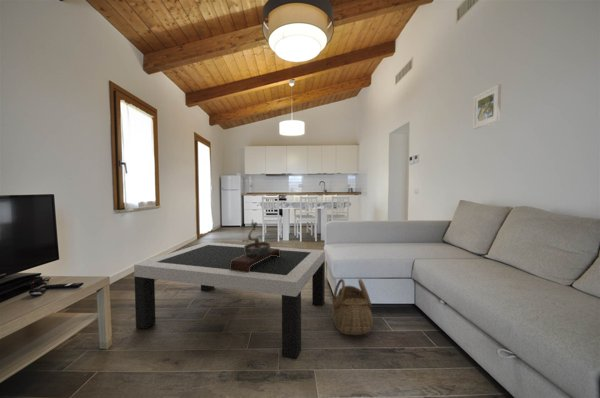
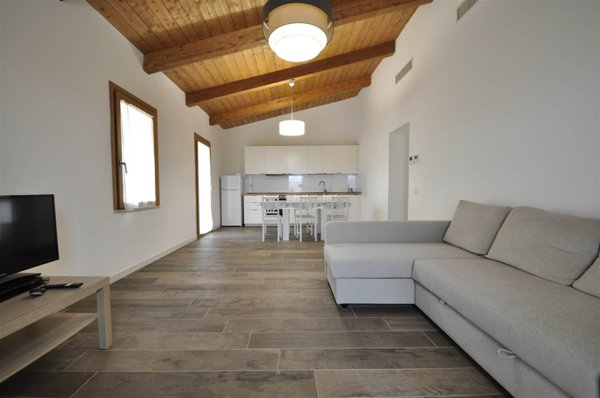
- bonsai tree (257, 240)
- basket (351, 302)
- coffee table (239, 285)
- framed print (485, 108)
